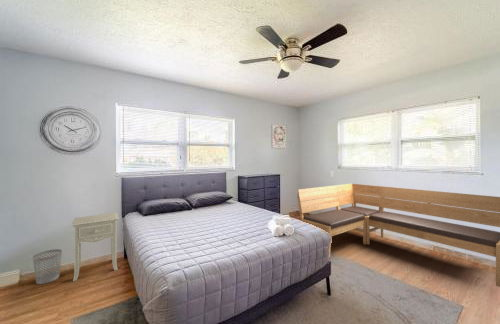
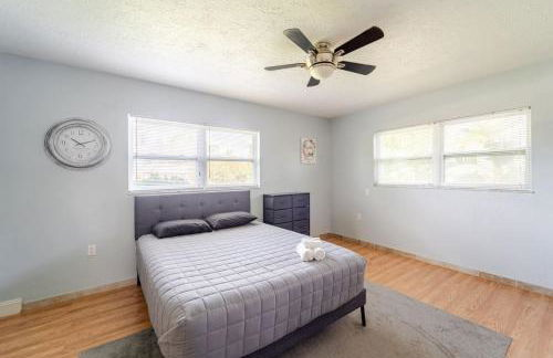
- wastebasket (47, 266)
- bench (389, 224)
- nightstand (96, 242)
